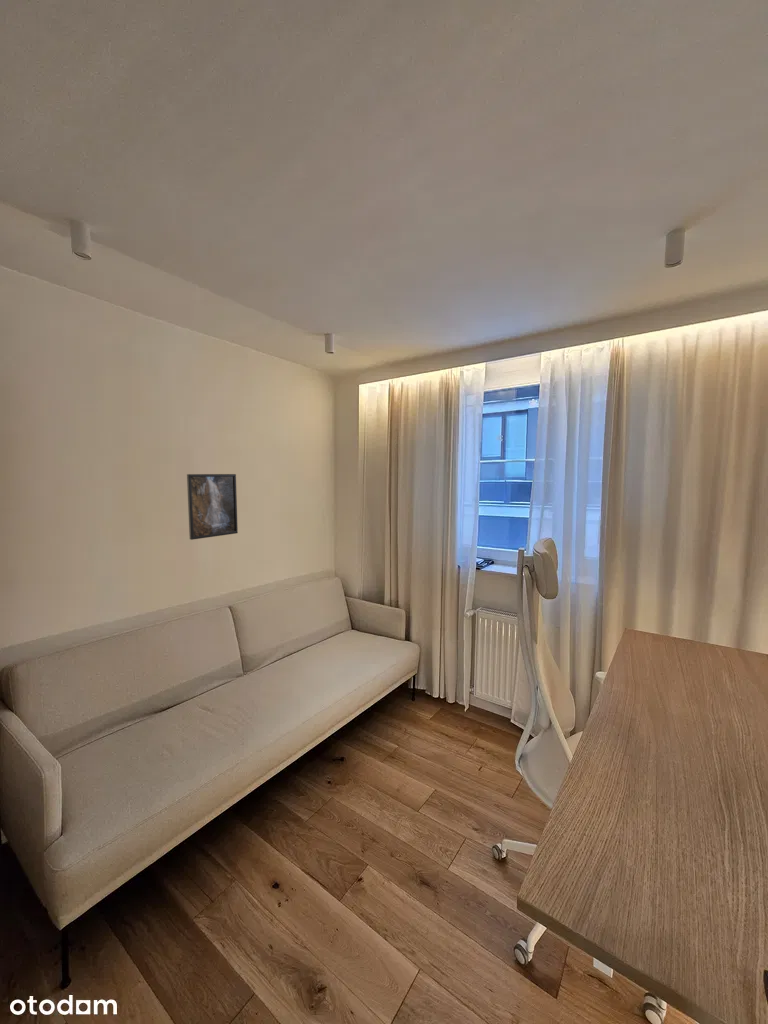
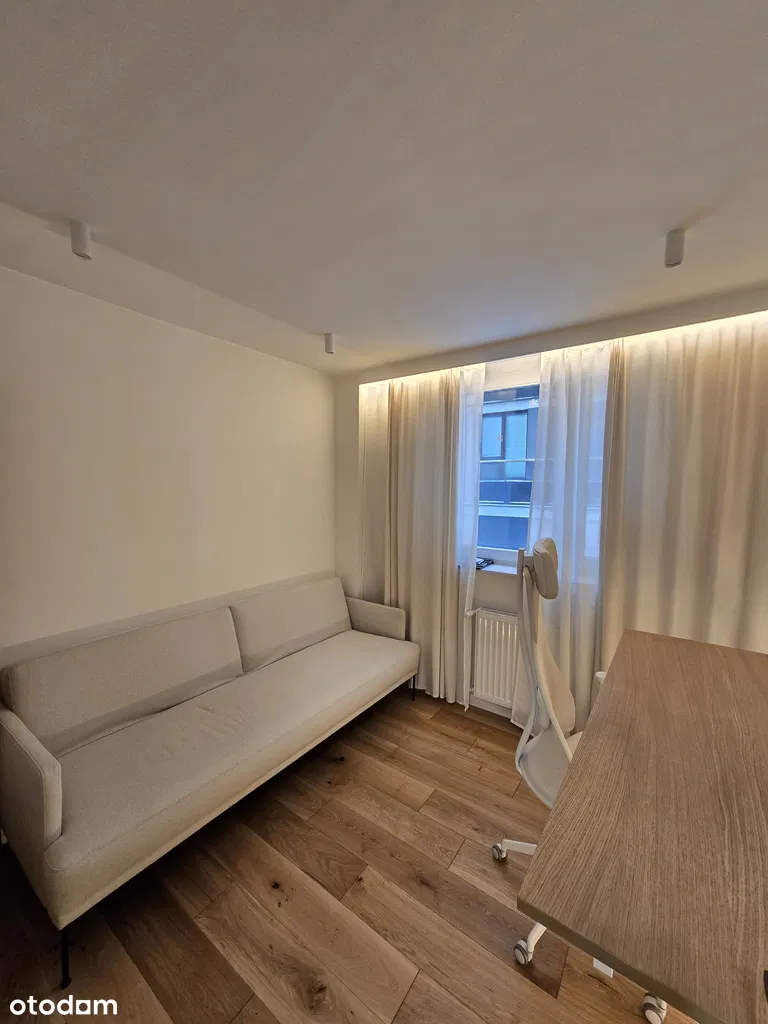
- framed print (213, 505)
